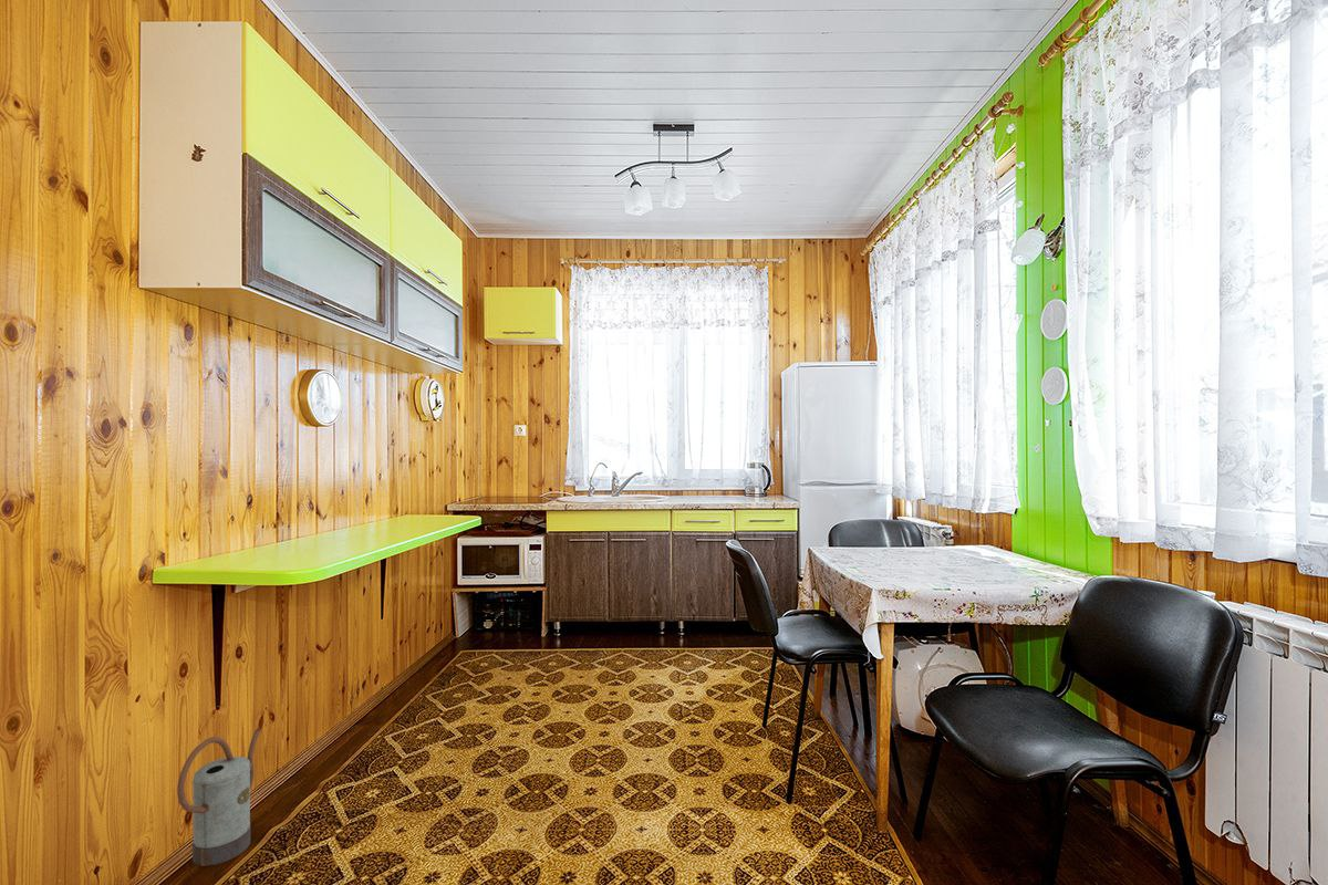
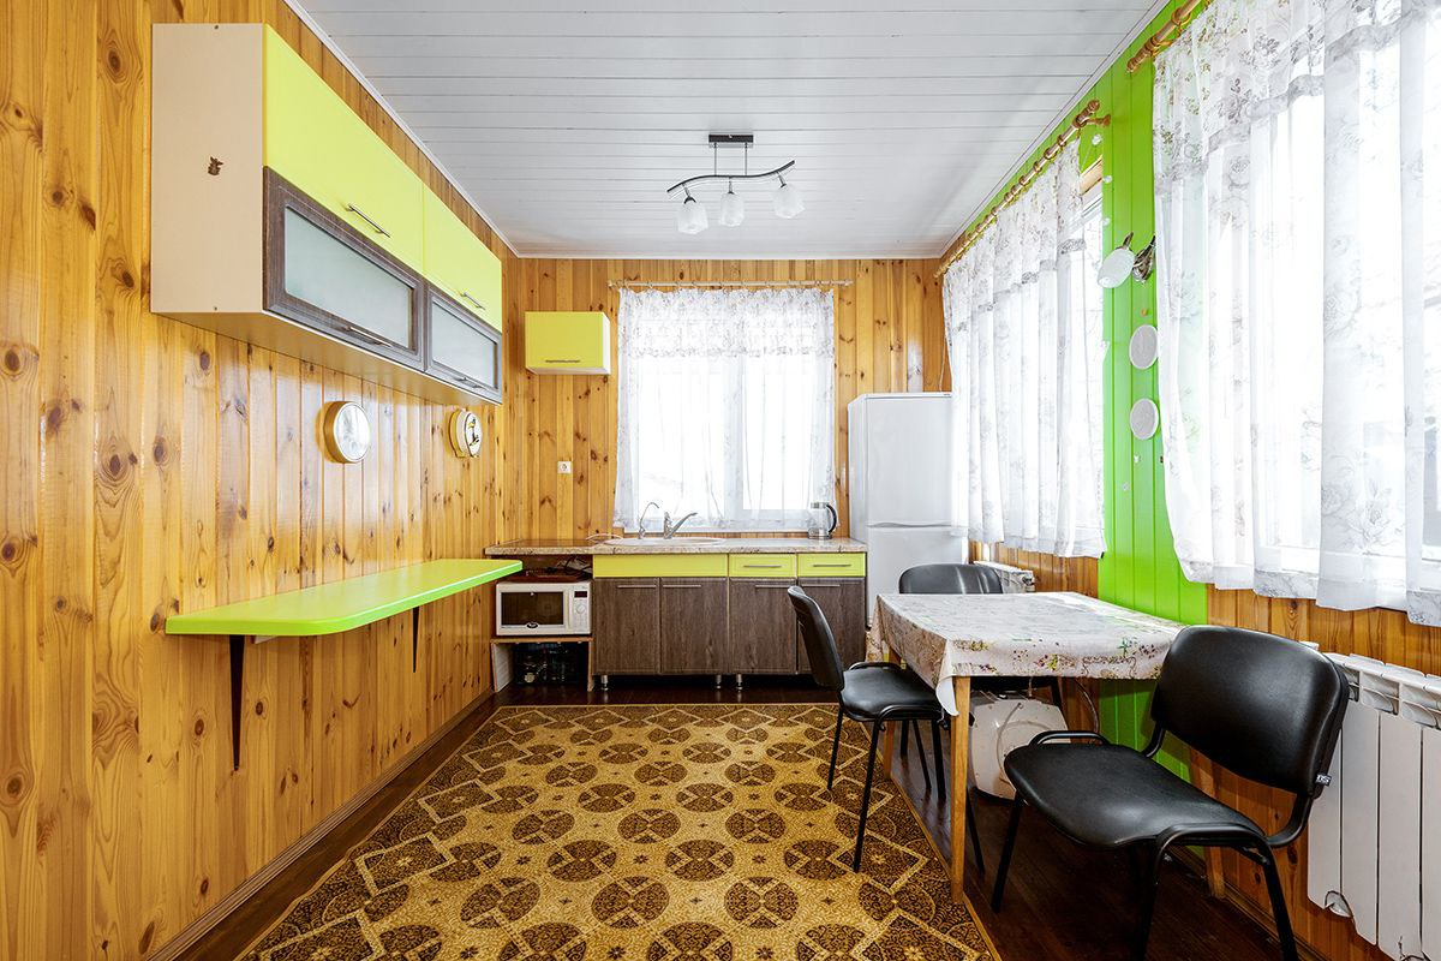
- watering can (222, 789)
